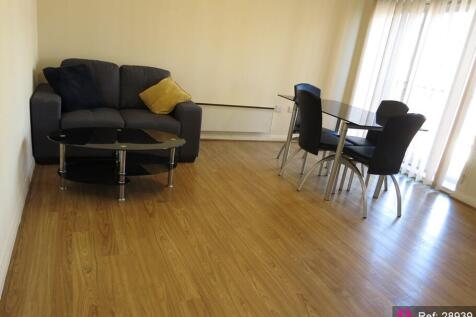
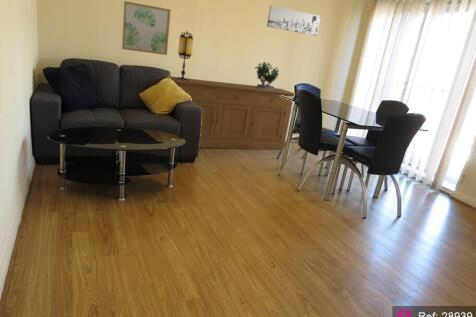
+ sideboard (230, 115)
+ wall art (146, 29)
+ wall art (294, 21)
+ potted plant (266, 74)
+ table lamp (184, 55)
